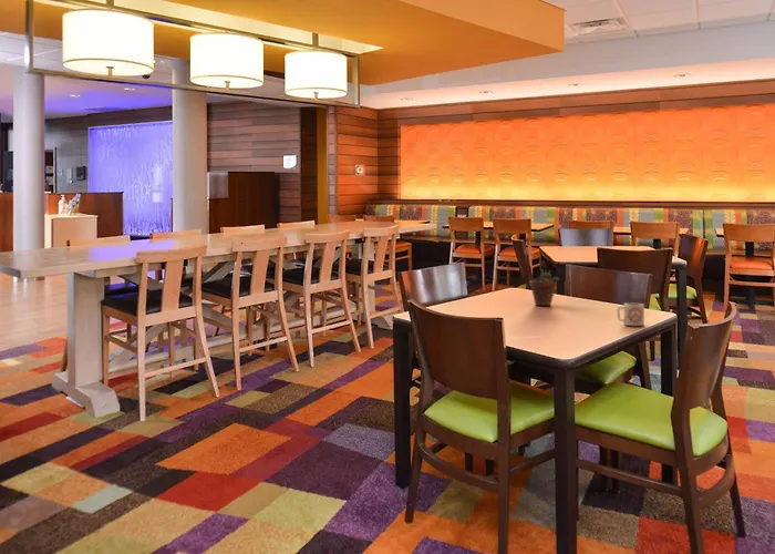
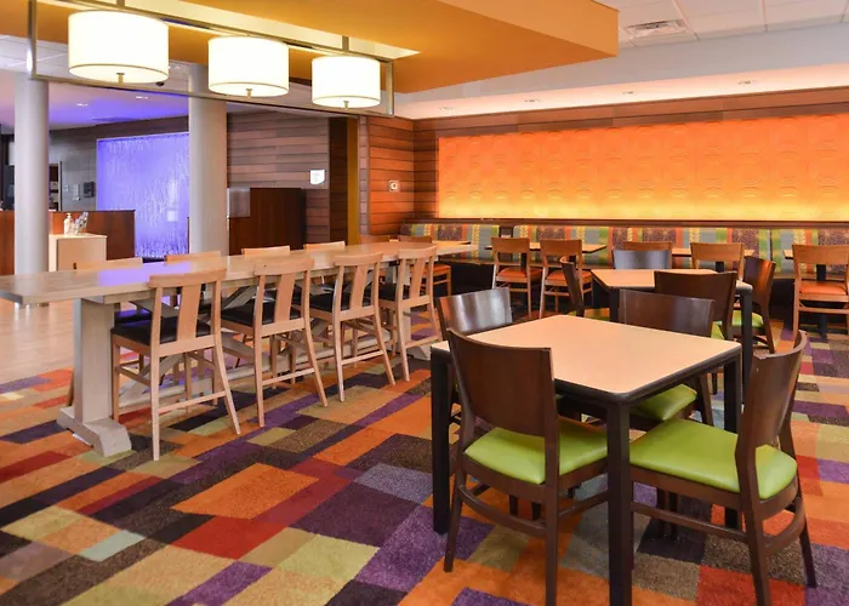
- cup (630, 314)
- succulent plant (542, 283)
